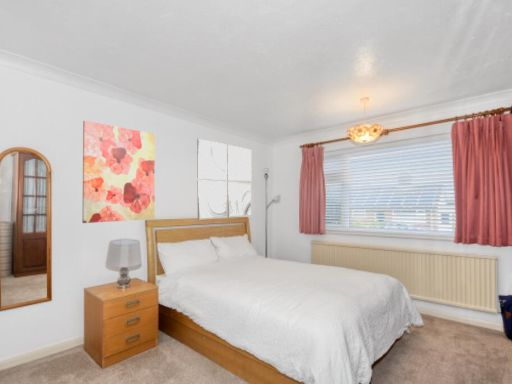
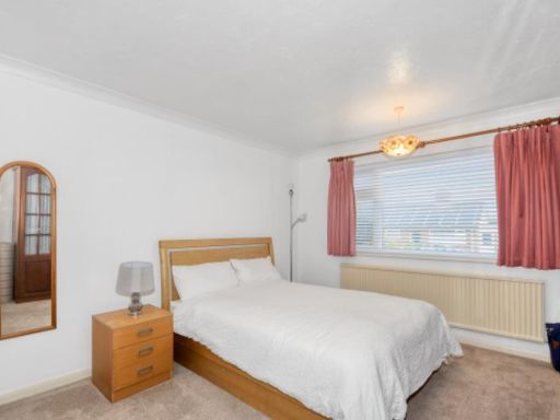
- wall art (227, 182)
- wall art (122, 174)
